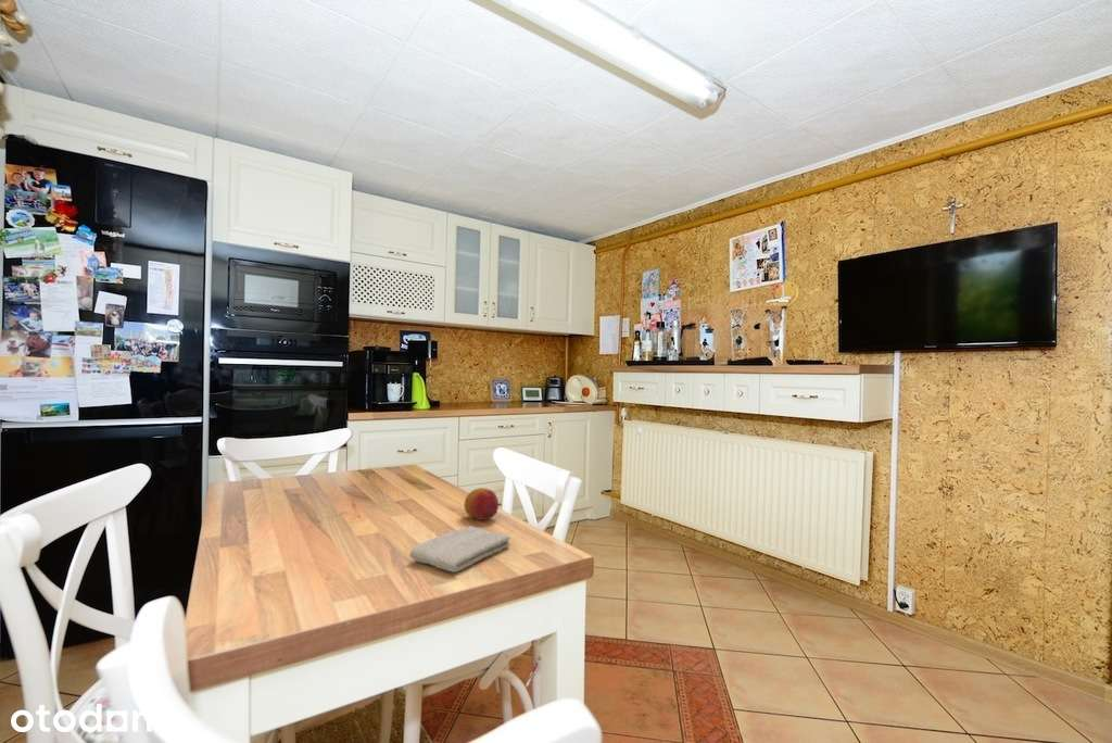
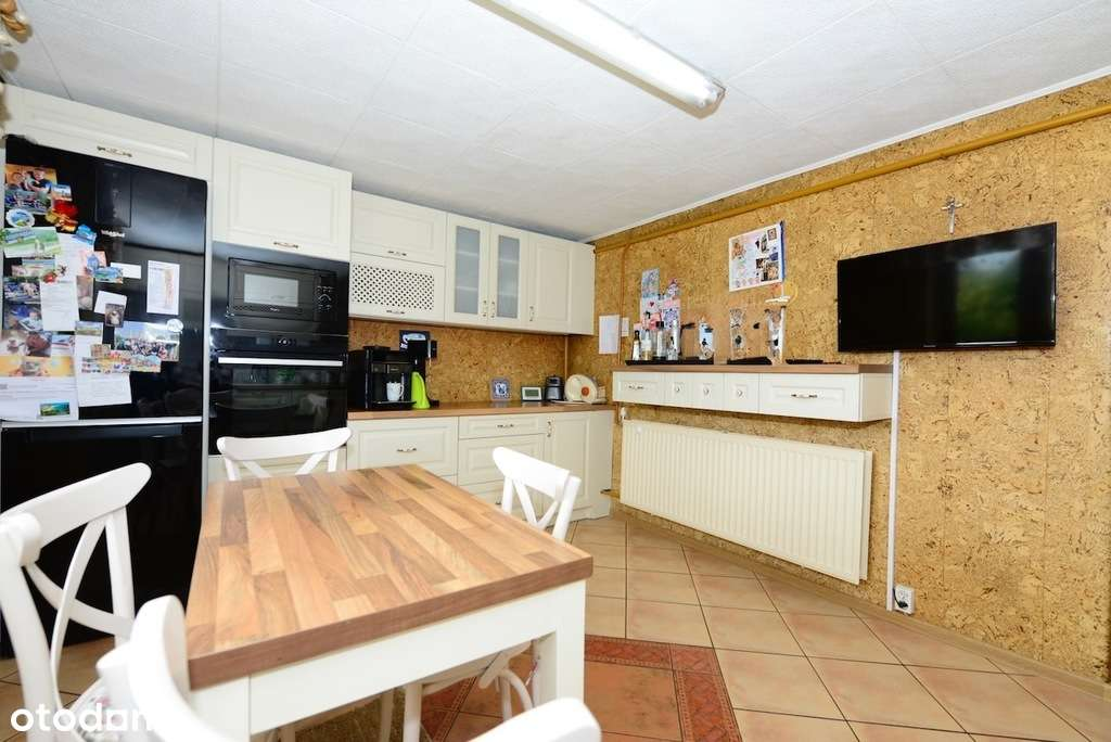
- fruit (480, 503)
- washcloth (463, 545)
